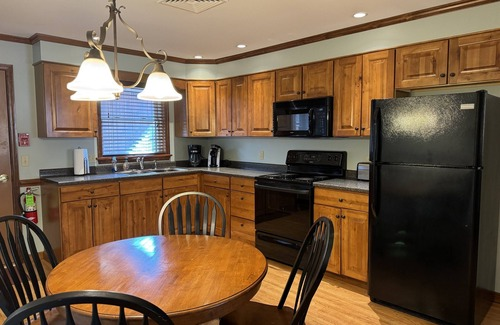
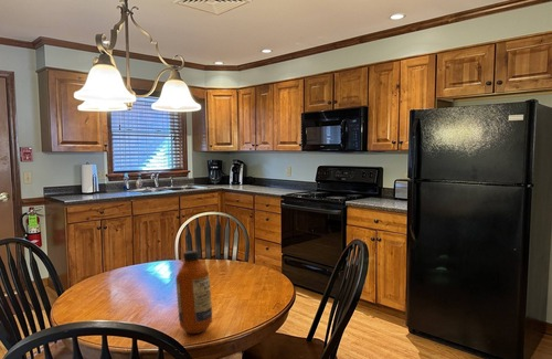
+ bottle (193, 291)
